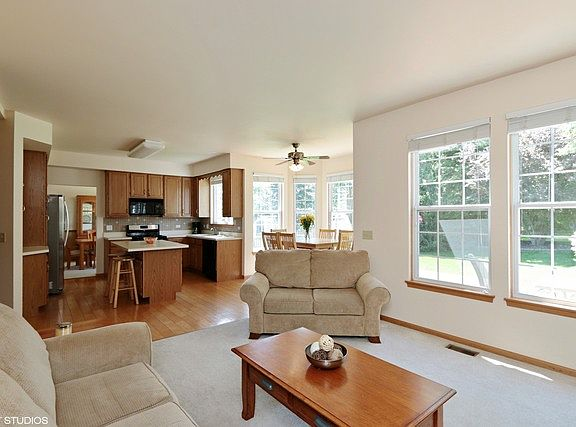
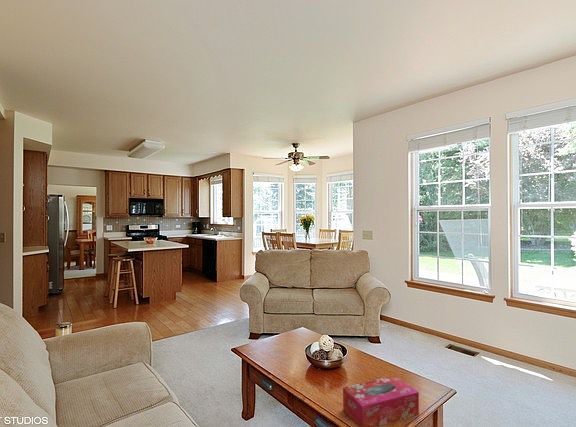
+ tissue box (380, 400)
